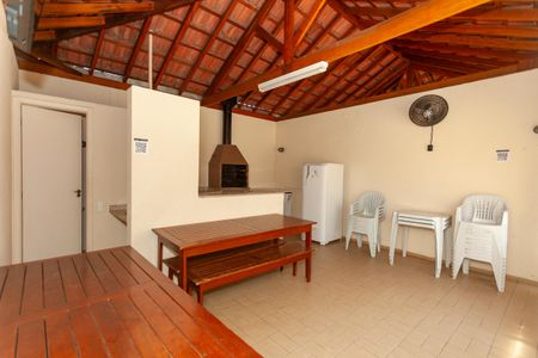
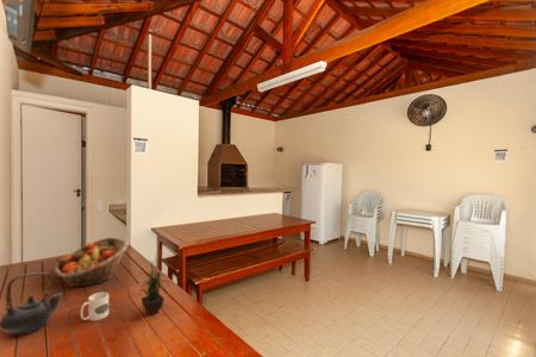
+ mug (94, 307)
+ fruit basket (93, 259)
+ teapot (31, 299)
+ potted plant (155, 277)
